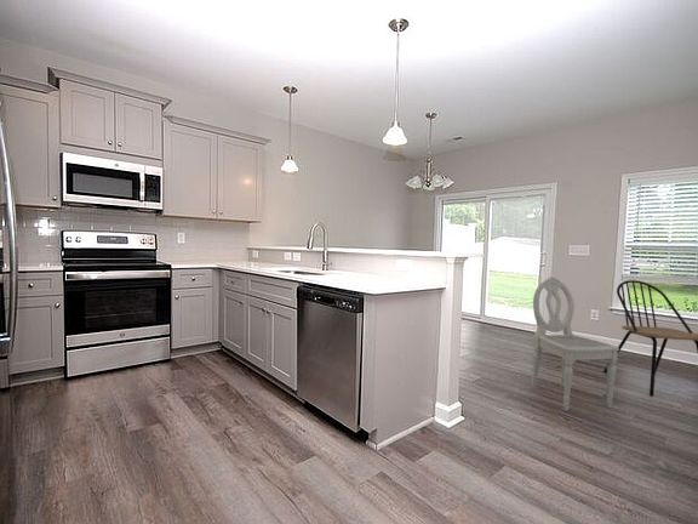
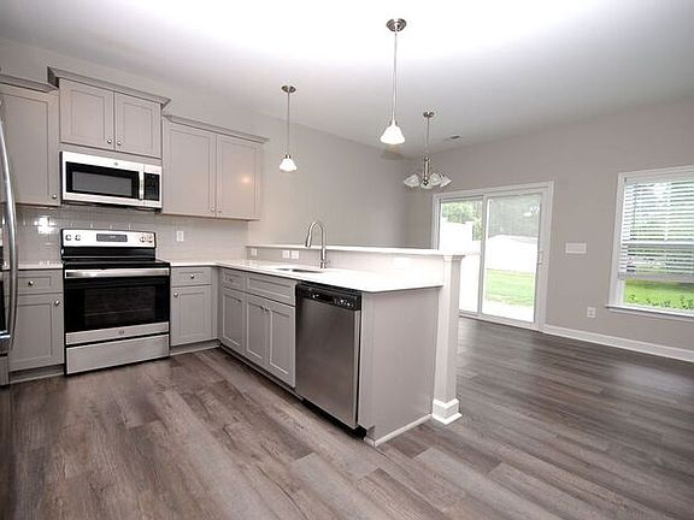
- dining chair (570, 338)
- dining chair (656, 334)
